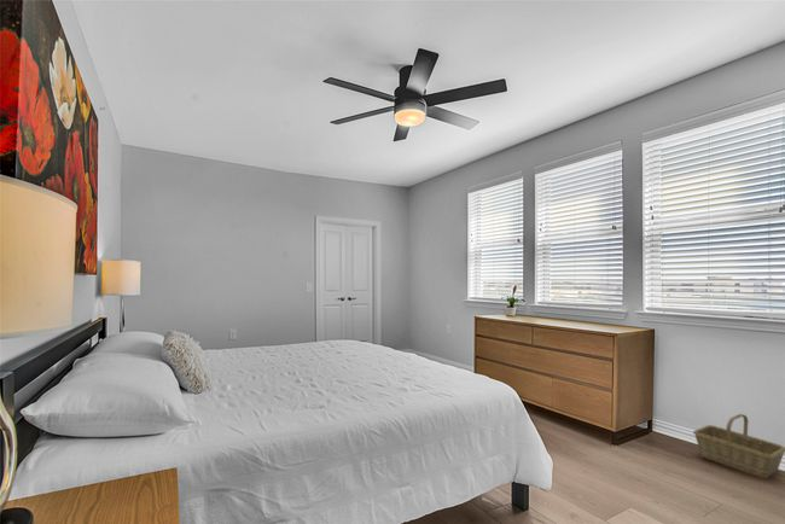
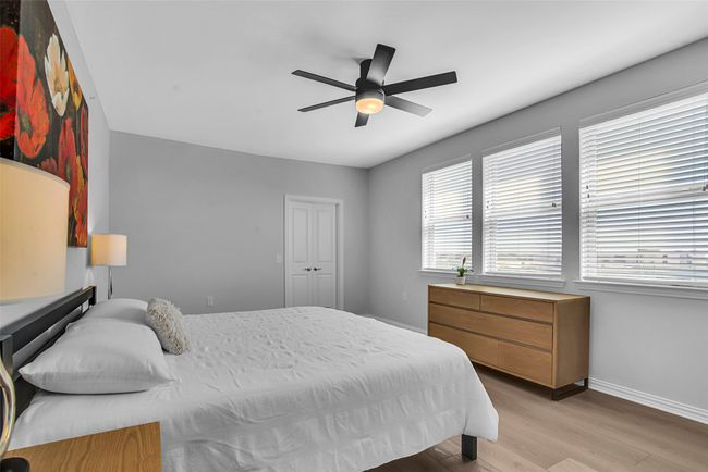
- basket (737, 439)
